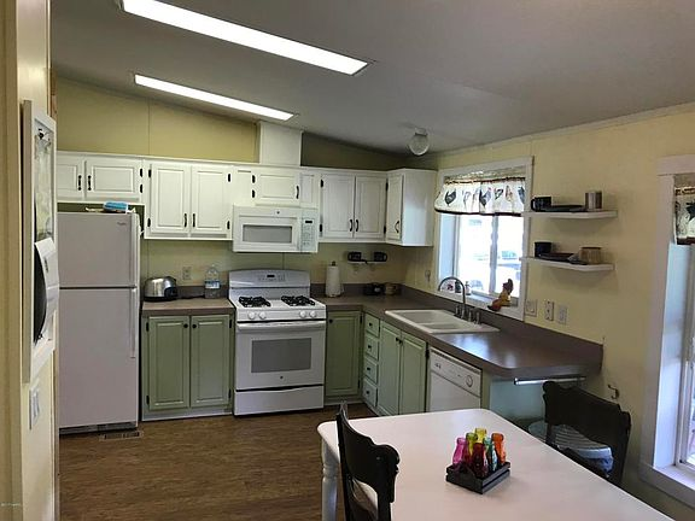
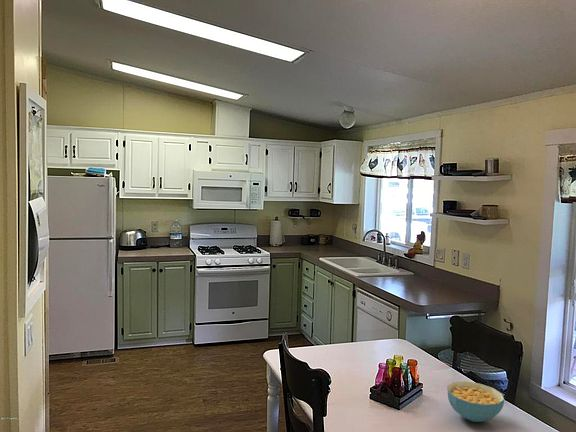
+ cereal bowl (474, 405)
